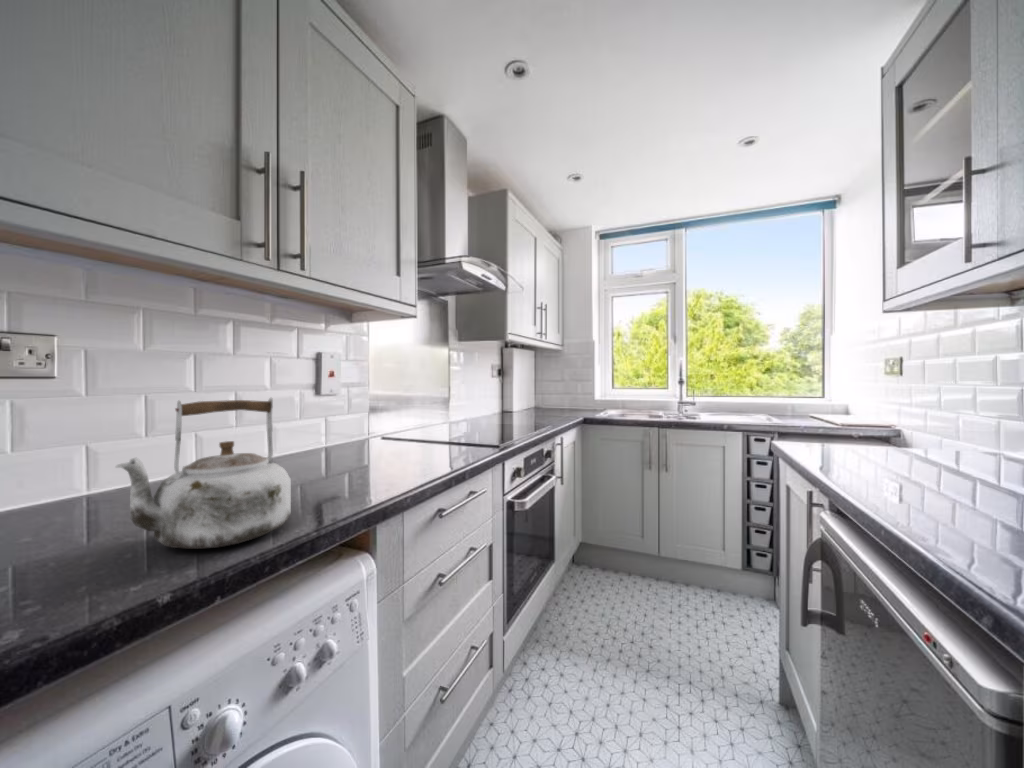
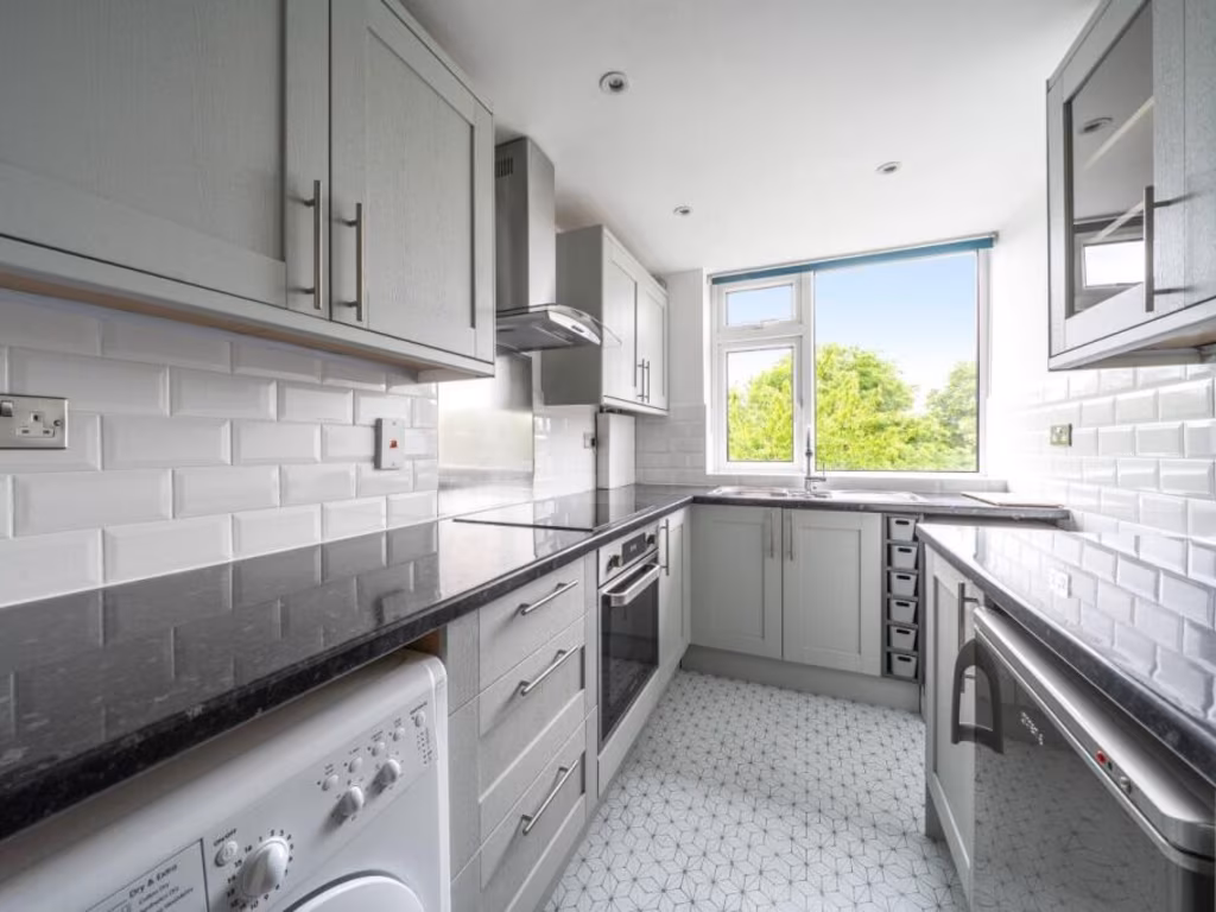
- kettle (211, 469)
